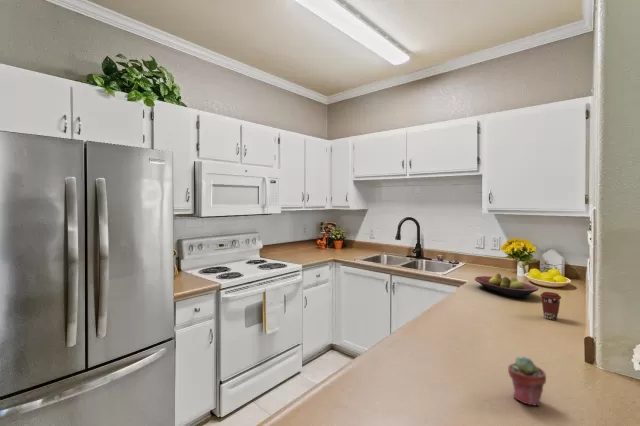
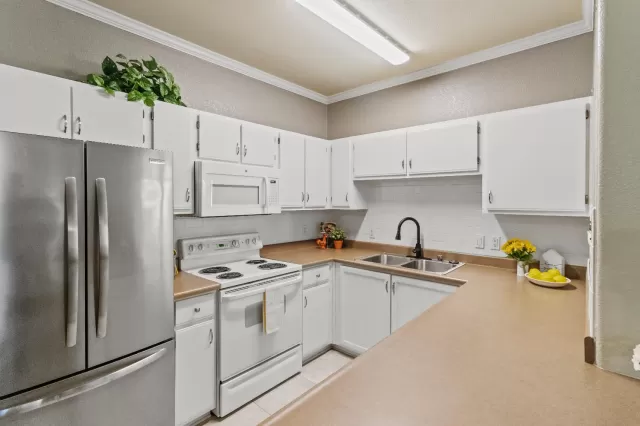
- potted succulent (526, 378)
- fruit bowl (504, 283)
- coffee cup (550, 305)
